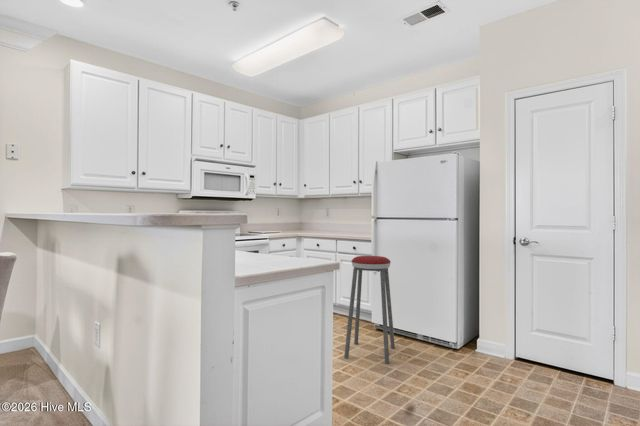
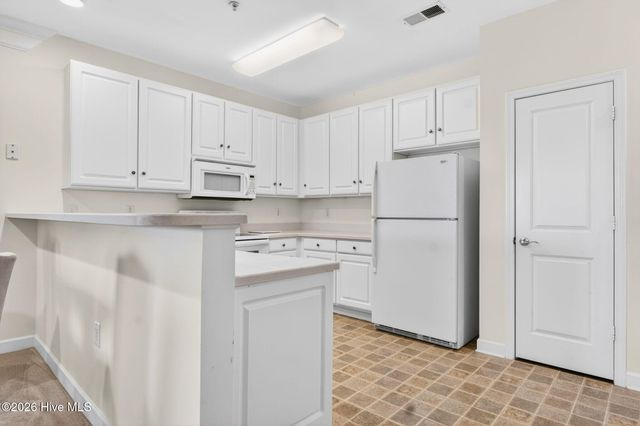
- music stool (360, 300)
